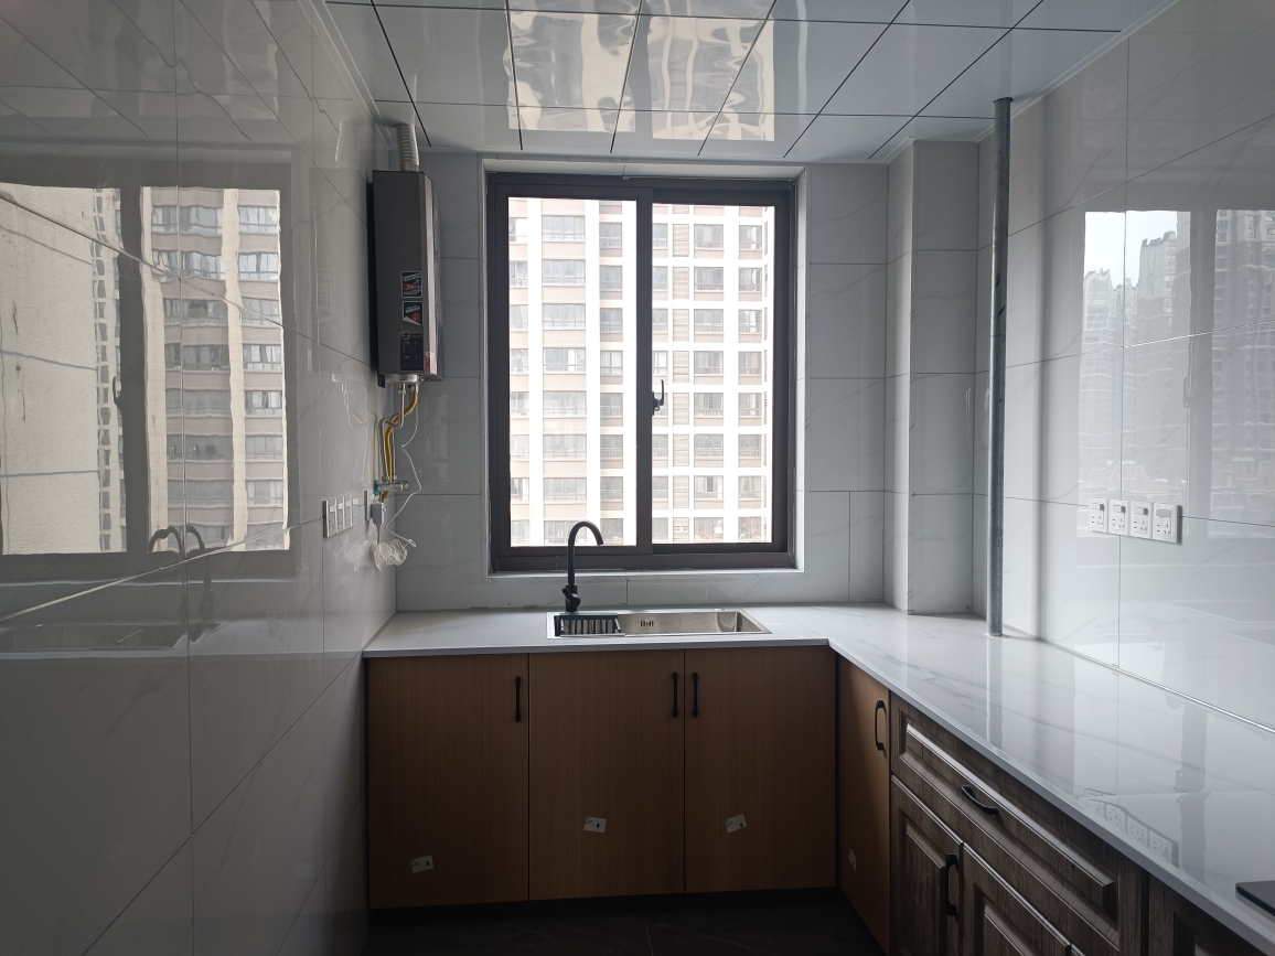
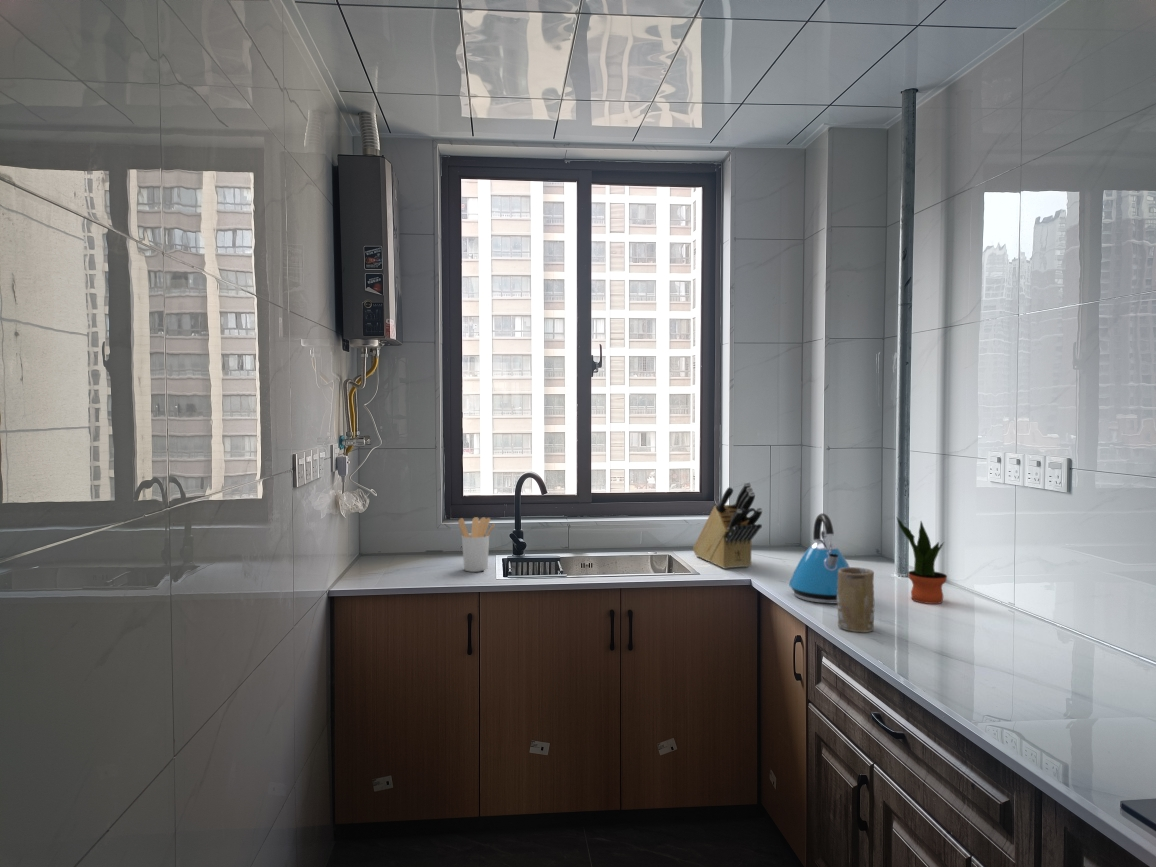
+ potted plant (921, 558)
+ kettle (822, 554)
+ mug (851, 596)
+ utensil holder (477, 542)
+ knife block (726, 521)
